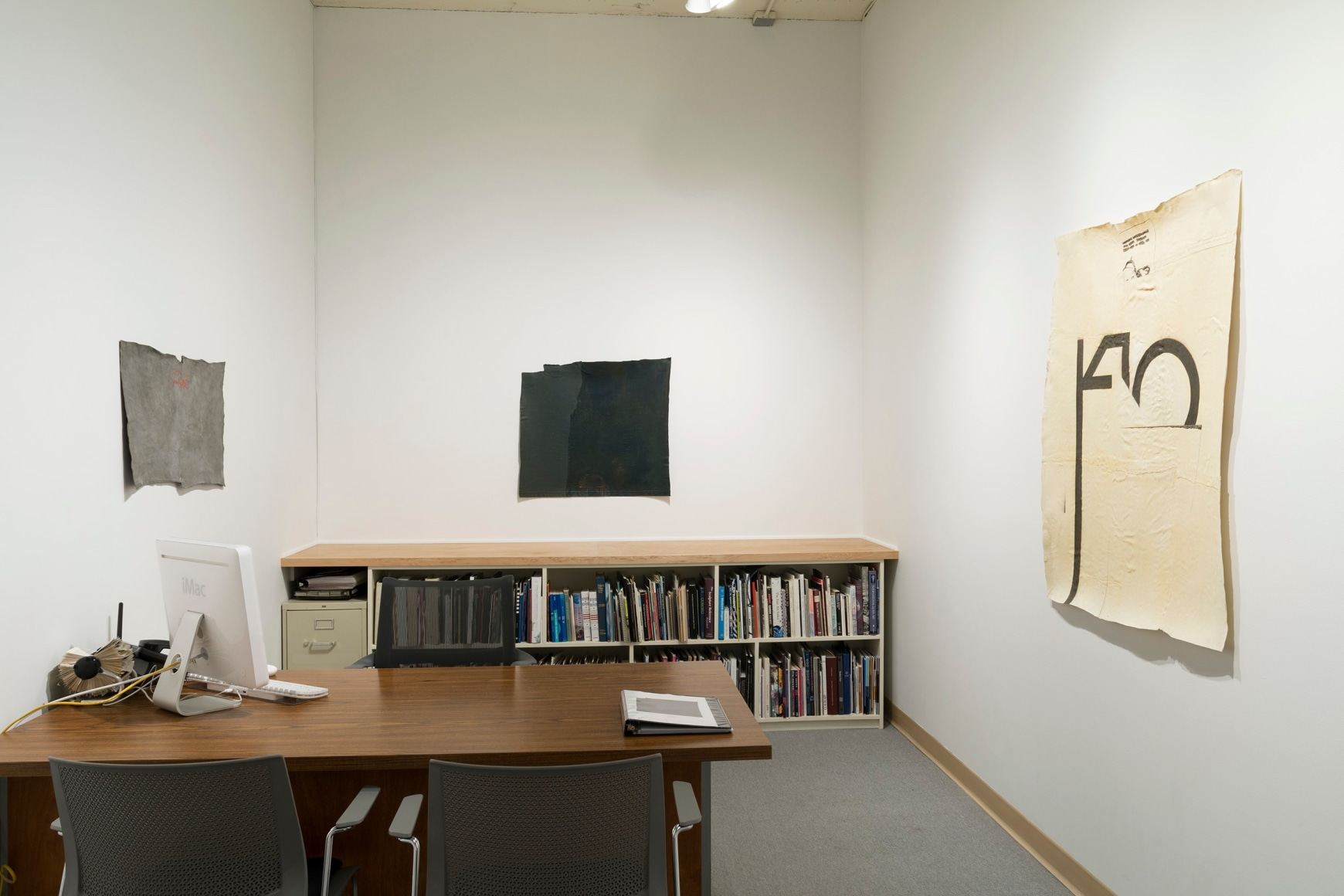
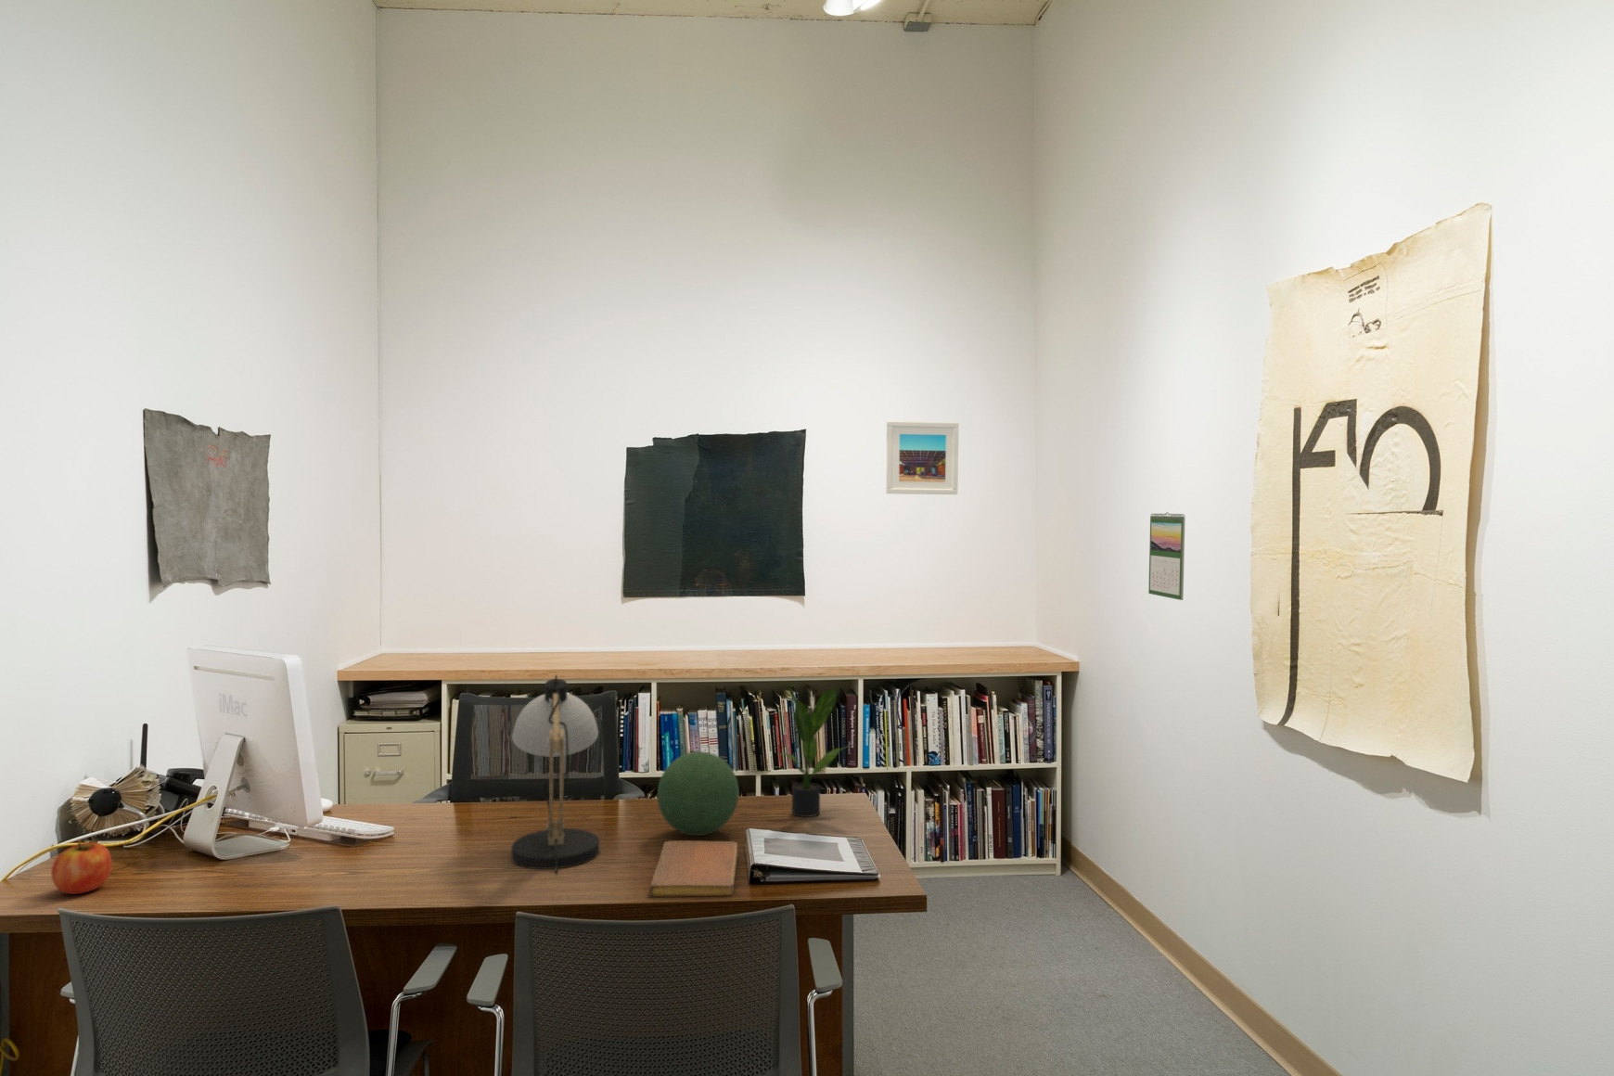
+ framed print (922, 458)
+ potted plant (815, 747)
+ desk lamp (552, 764)
+ fruit (83, 866)
+ calendar (1166, 554)
+ notebook (695, 867)
+ decorative orb (698, 793)
